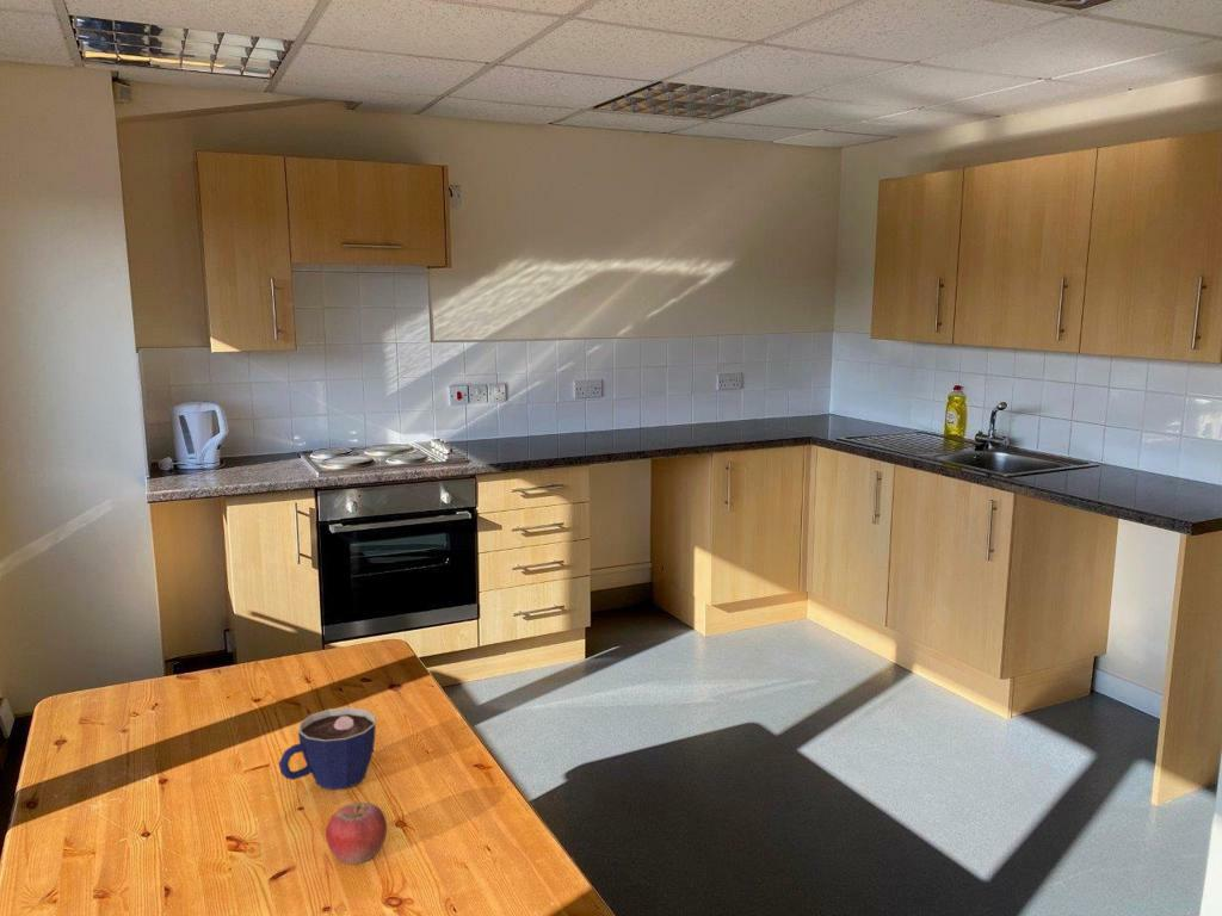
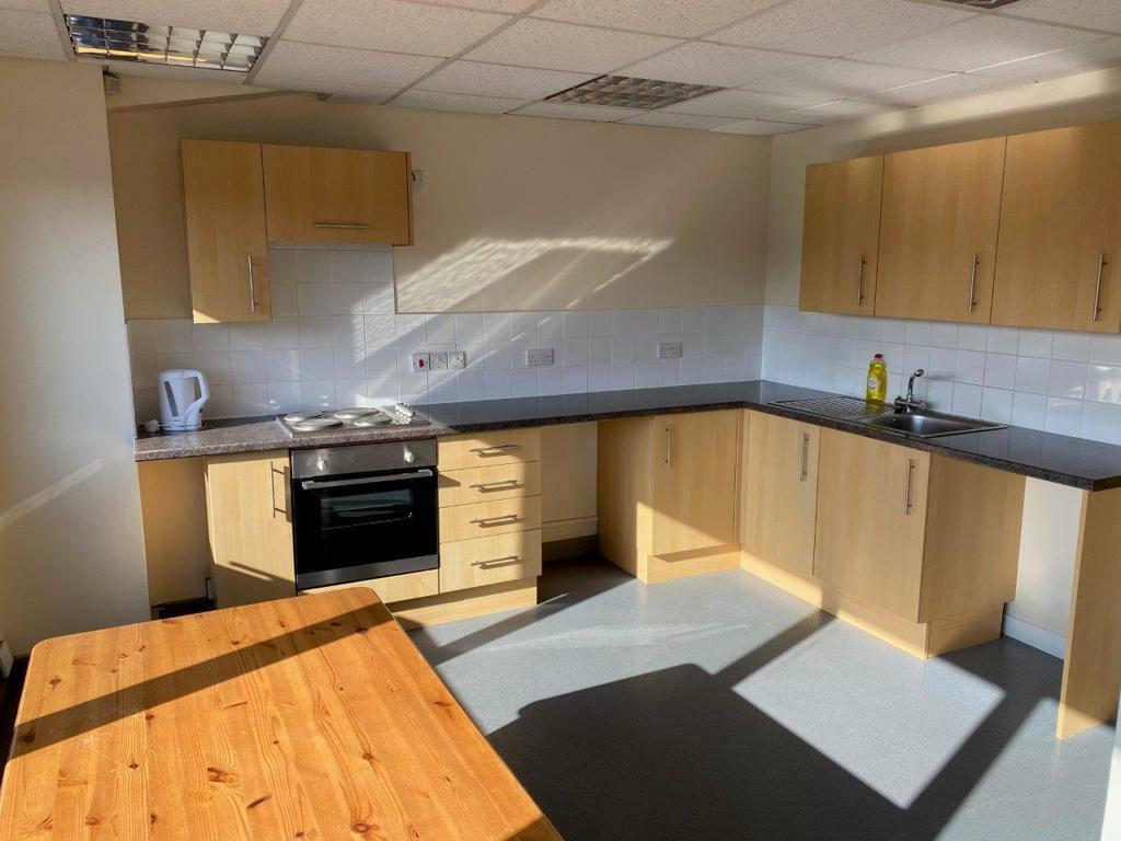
- fruit (356, 827)
- cup (327, 754)
